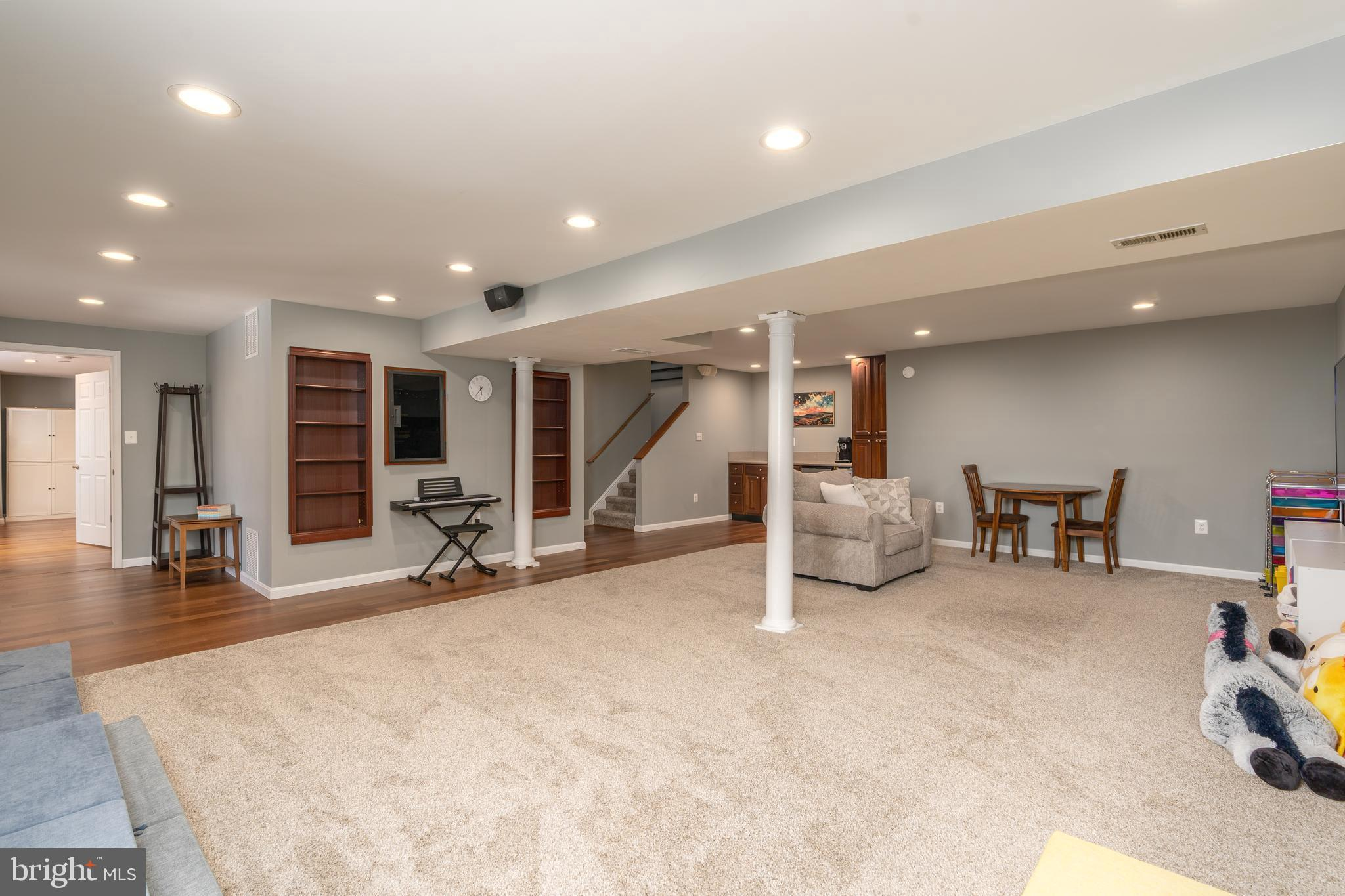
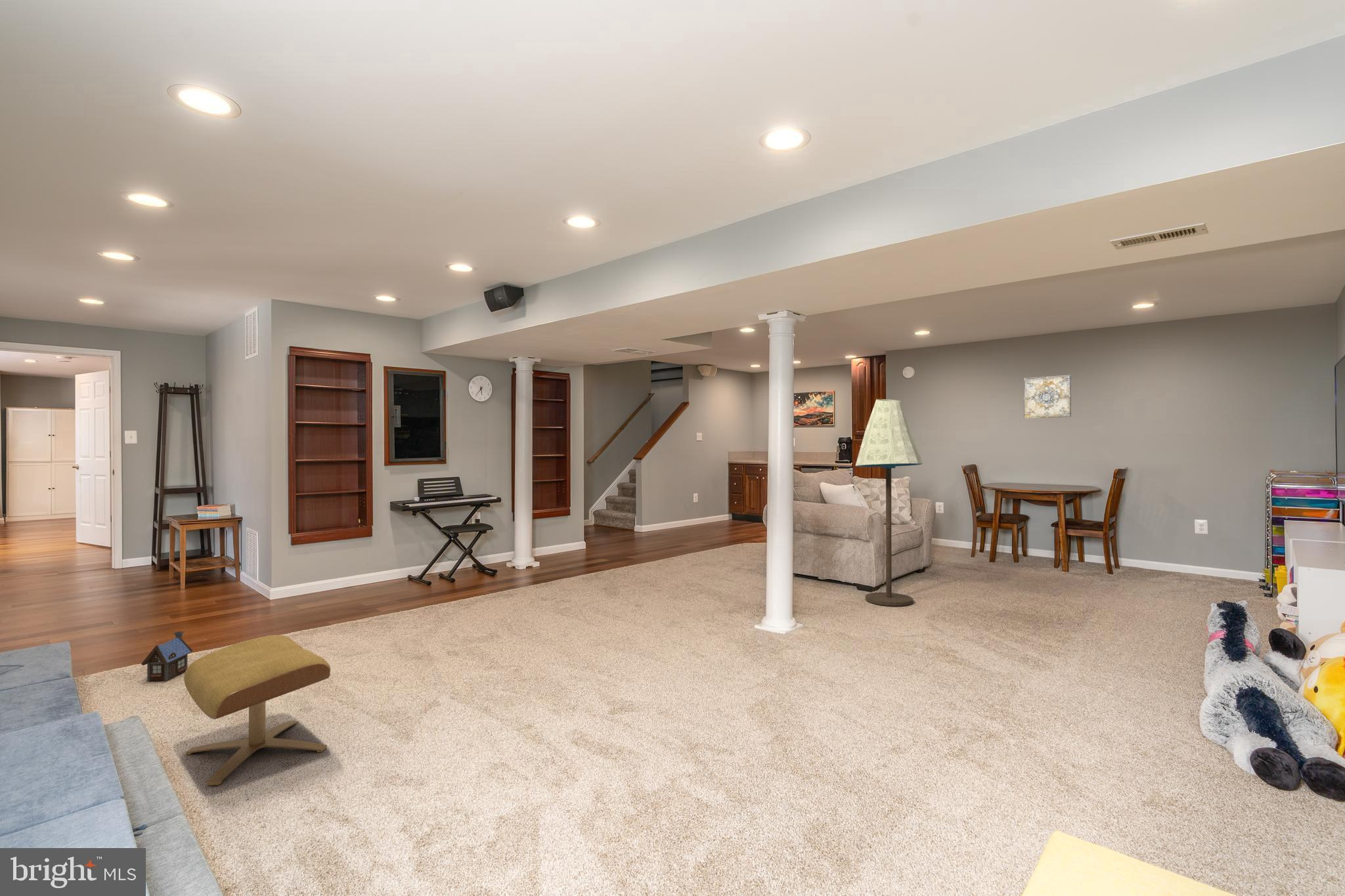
+ ottoman (257, 700)
+ floor lamp (889, 499)
+ toy house (167, 656)
+ wall art (1047, 397)
